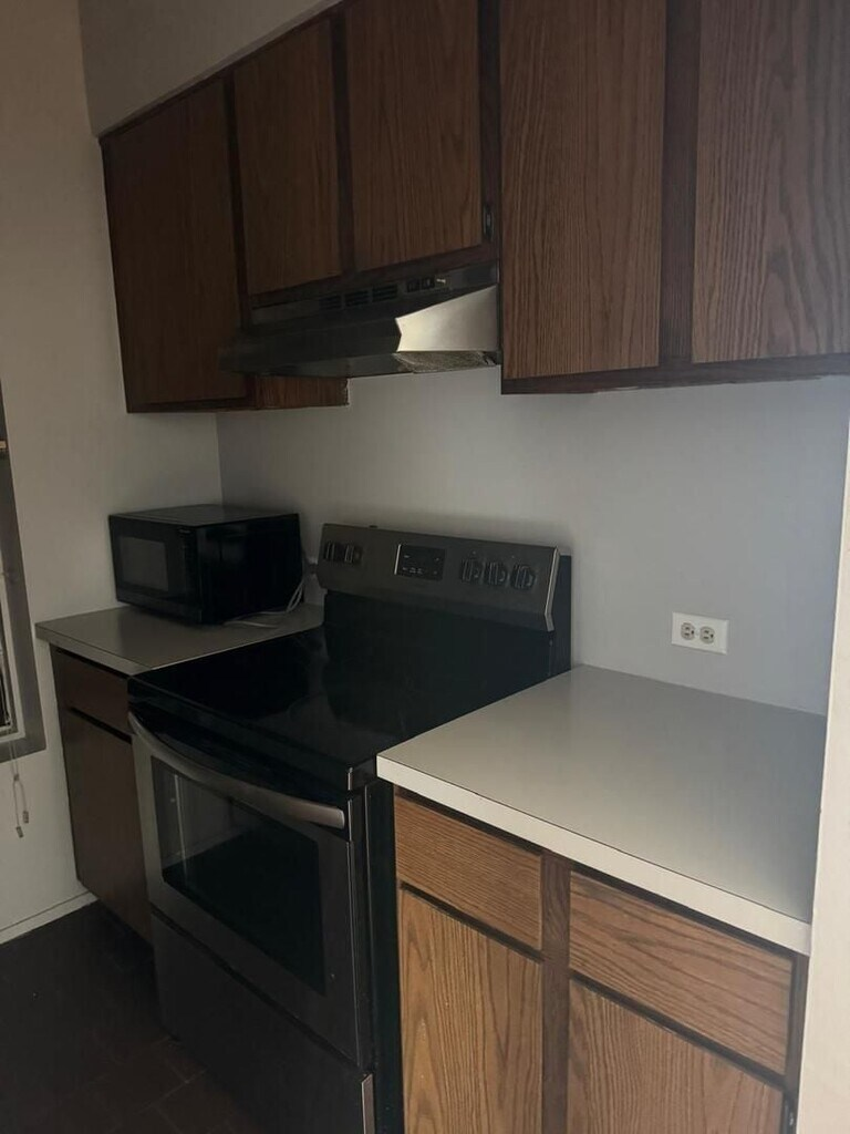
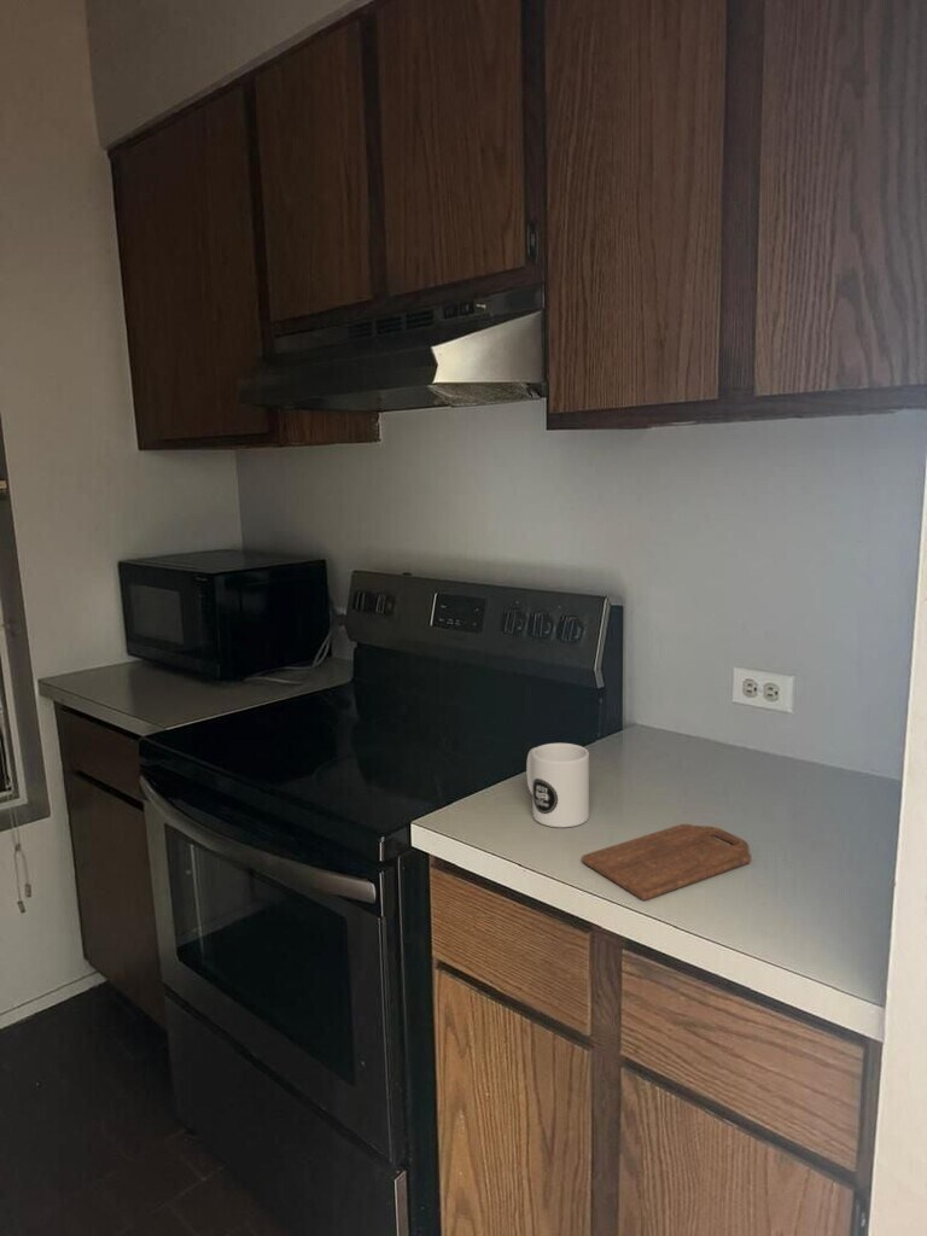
+ mug (553, 780)
+ cutting board (674, 856)
